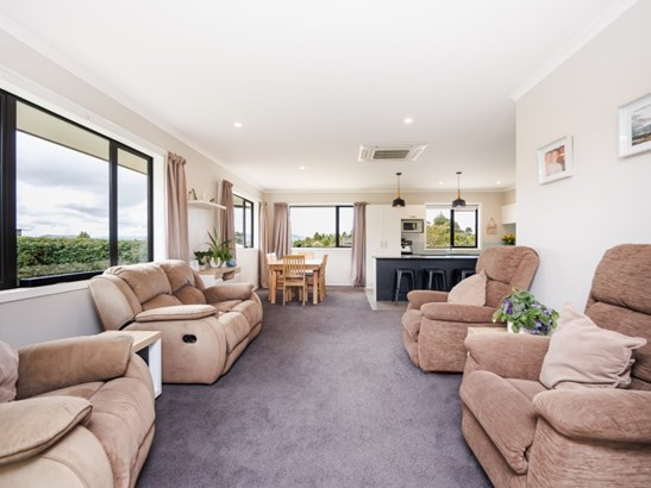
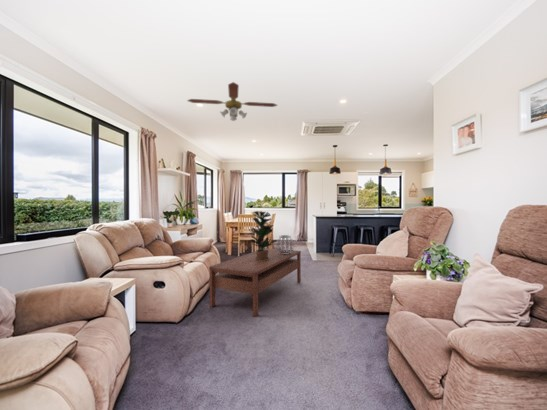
+ ceiling fan (233, 105)
+ potted plant (260, 234)
+ coffee table (261, 275)
+ decorative sphere (286, 245)
